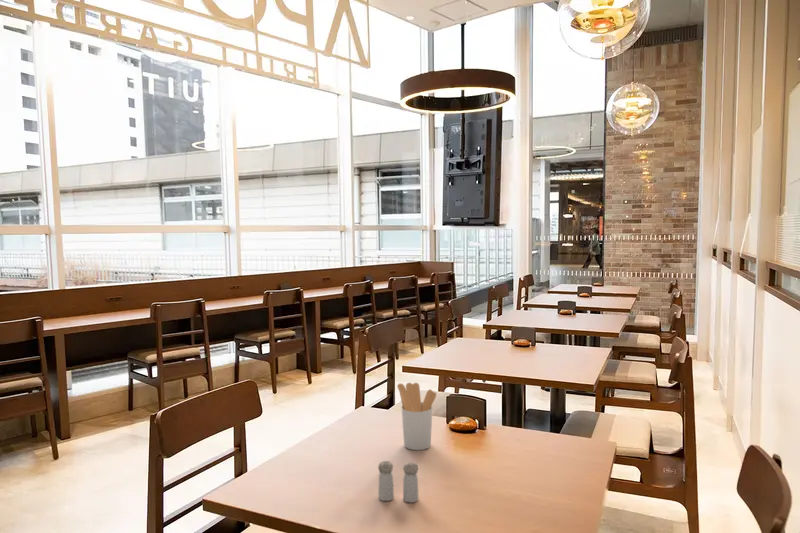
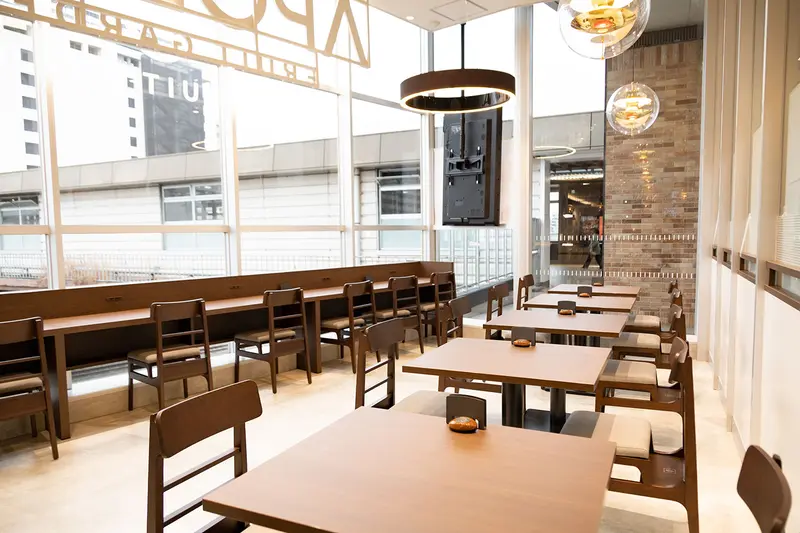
- utensil holder (414, 413)
- salt and pepper shaker (403, 480)
